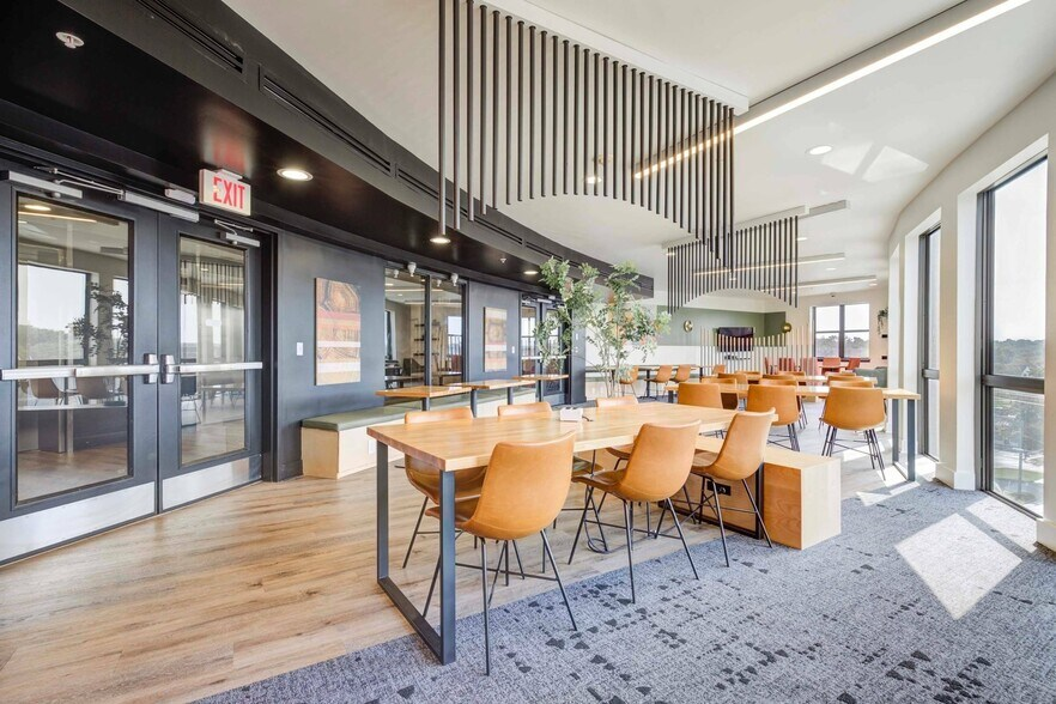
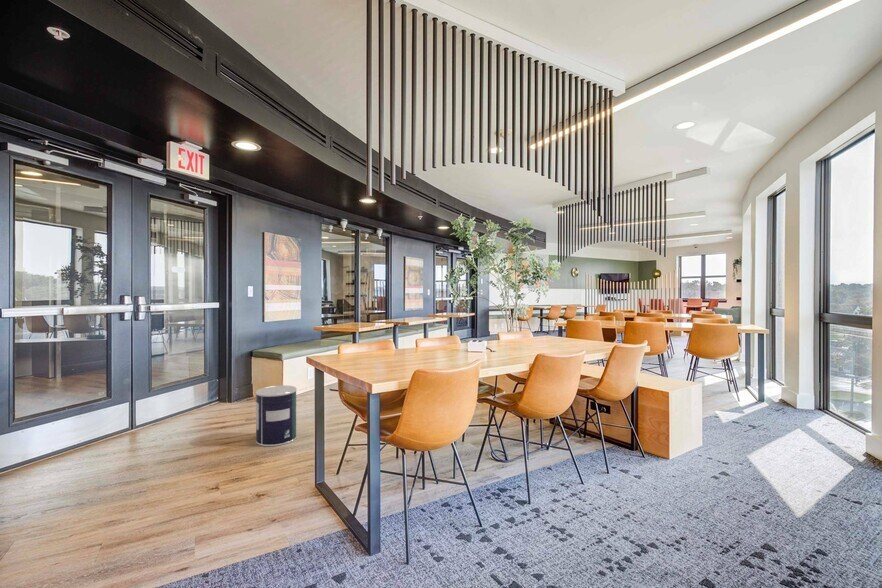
+ paint can (276, 414)
